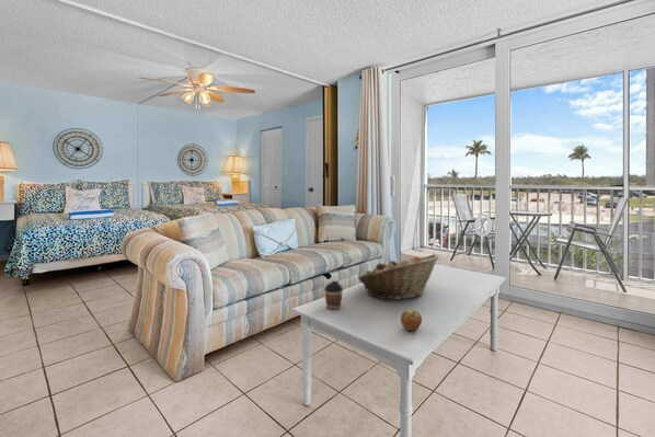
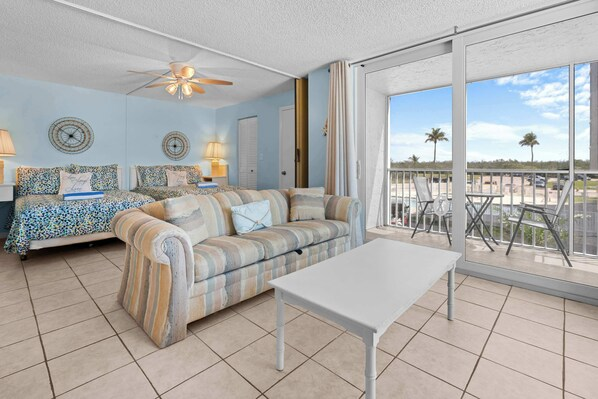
- coffee cup (333, 295)
- fruit basket (399, 273)
- apple (411, 320)
